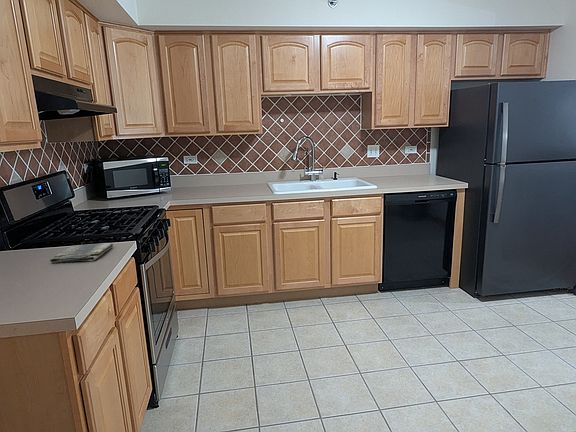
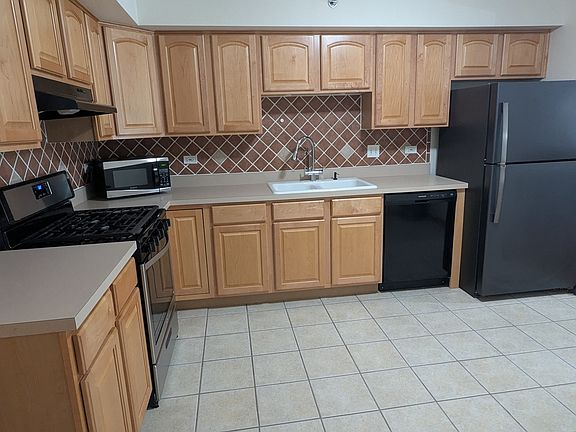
- dish towel (82, 251)
